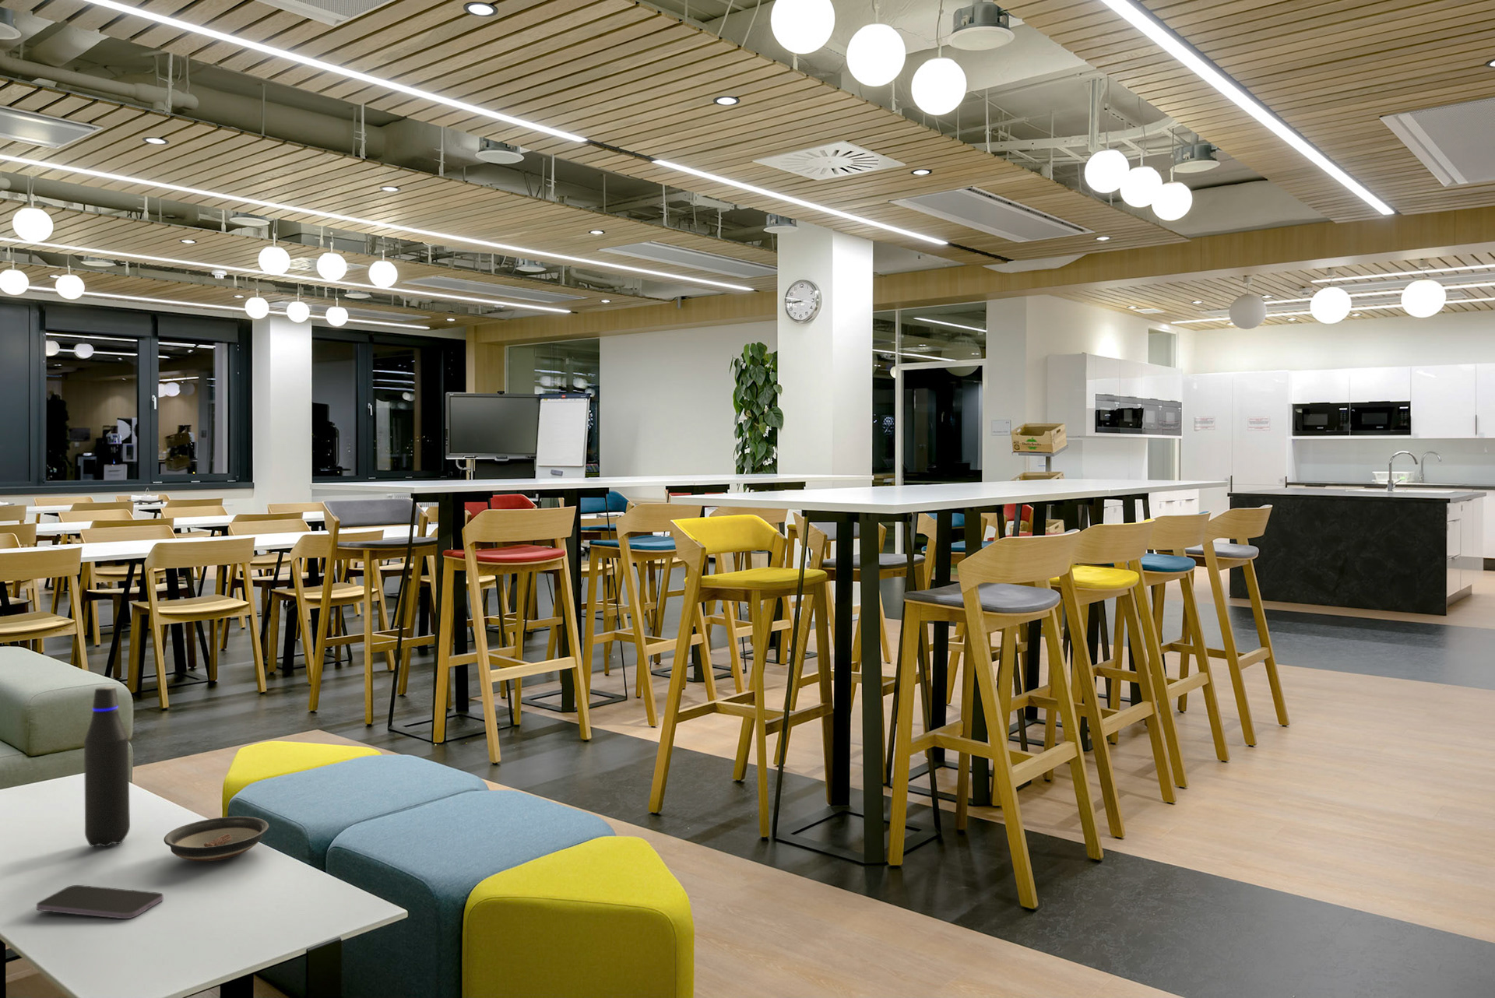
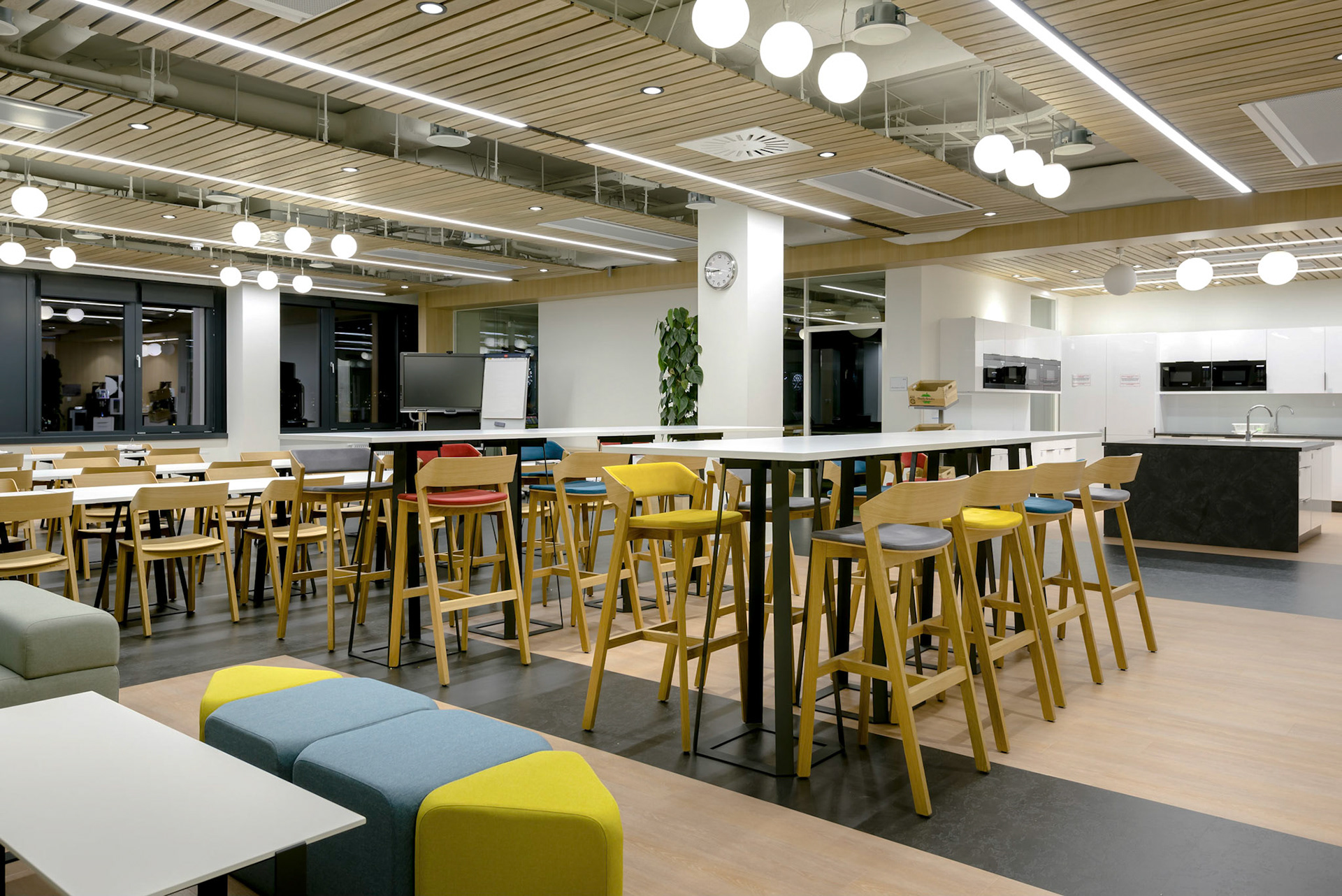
- water bottle (107, 766)
- smartphone (100, 901)
- saucer (217, 842)
